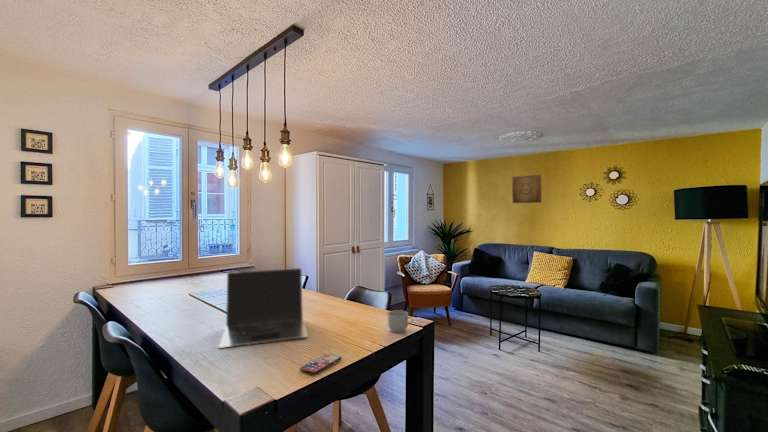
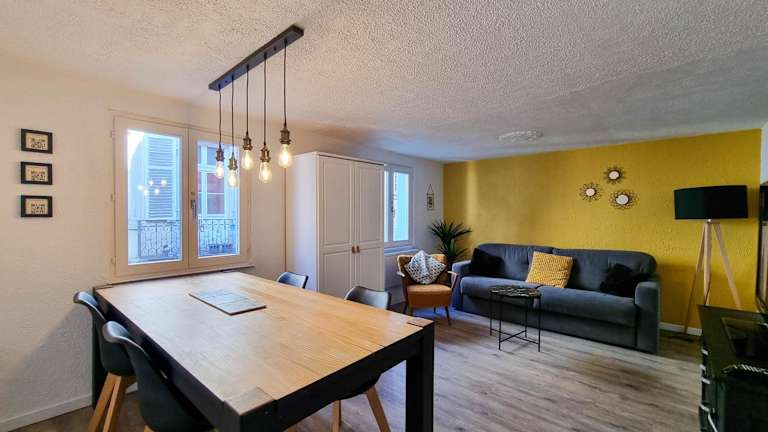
- wall art (526, 189)
- mug (400, 321)
- laptop (265, 302)
- smartphone (321, 363)
